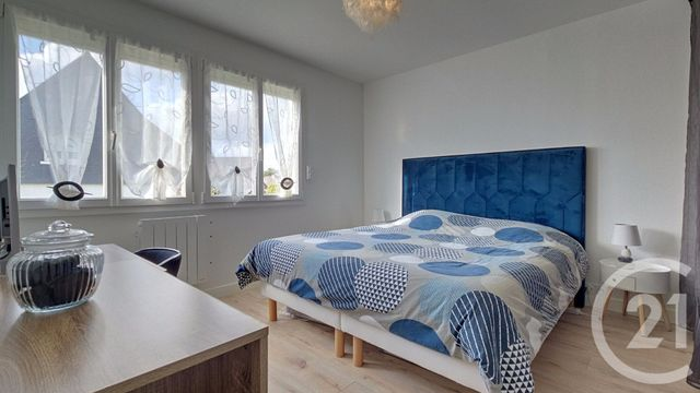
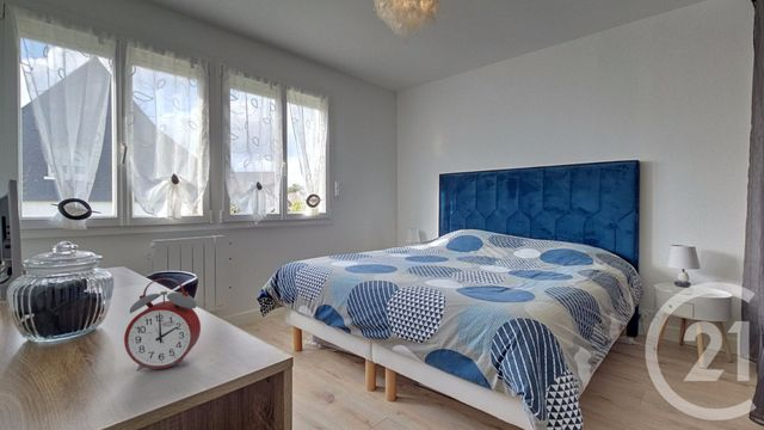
+ alarm clock (164, 320)
